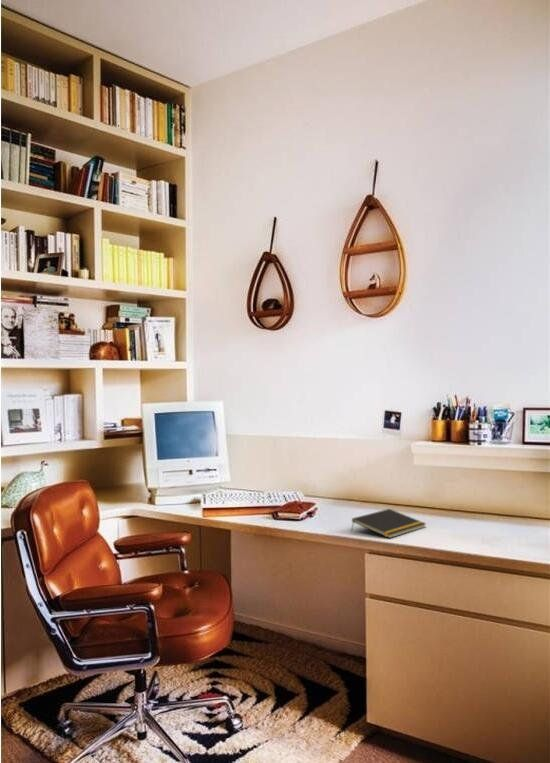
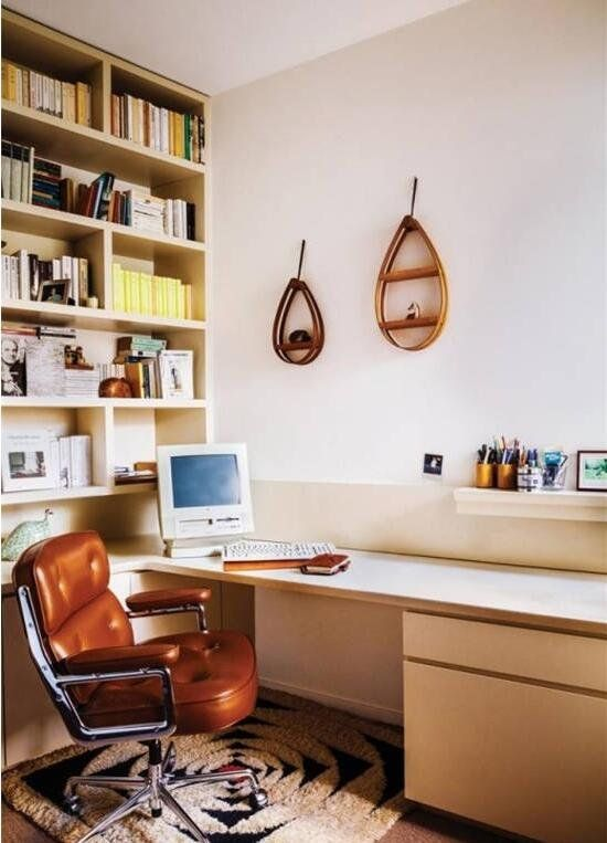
- notepad (389, 522)
